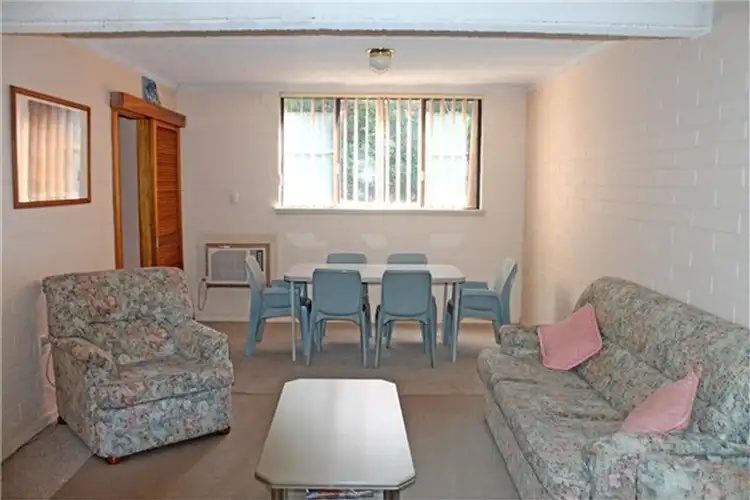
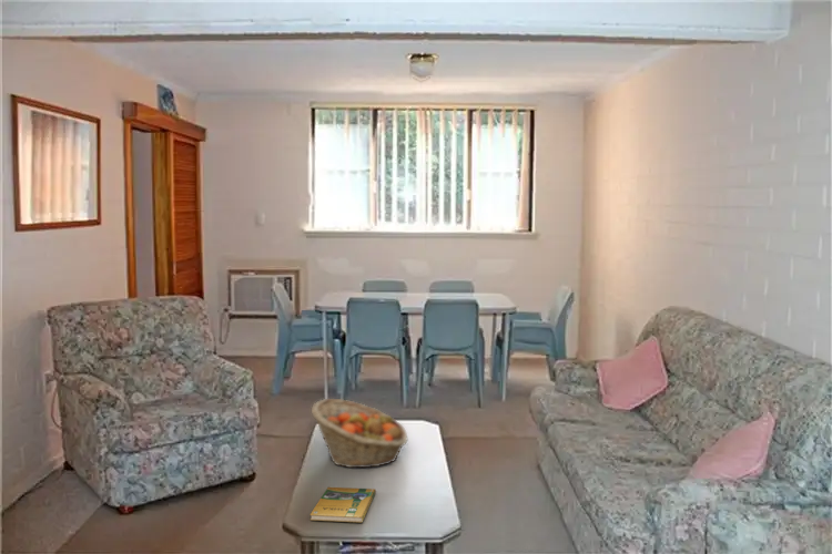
+ booklet (344, 503)
+ fruit basket (359, 430)
